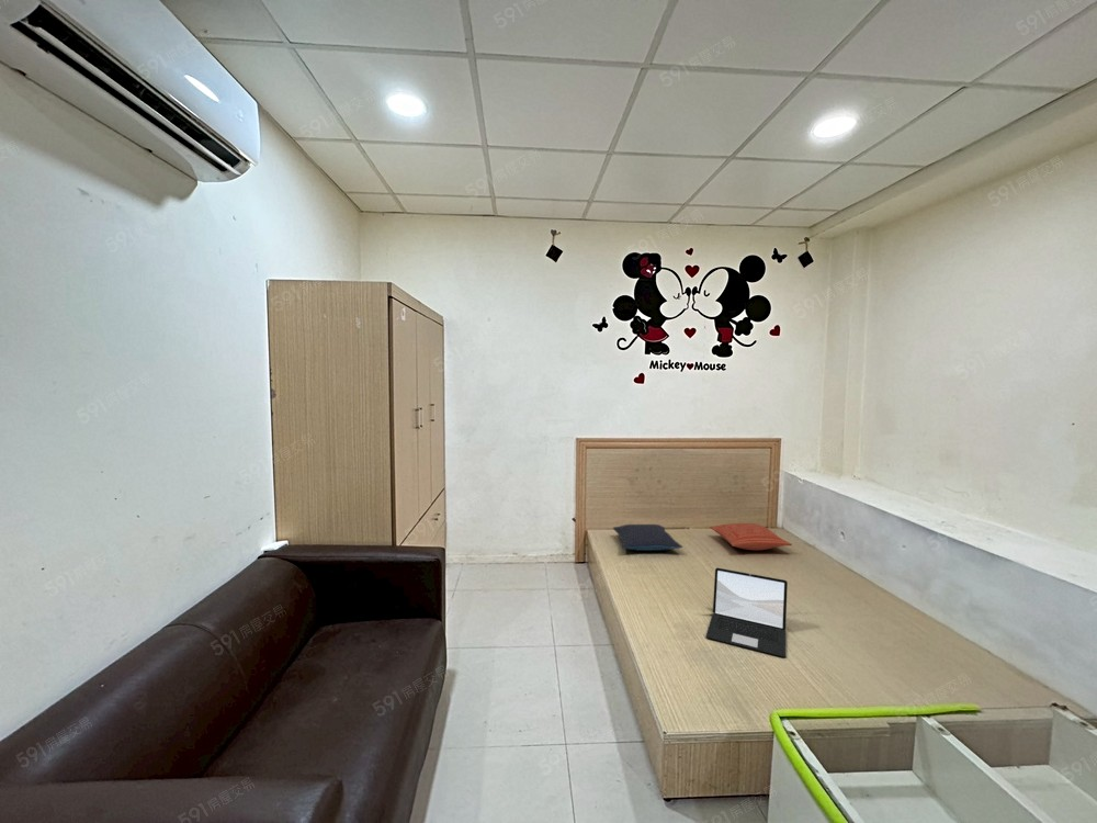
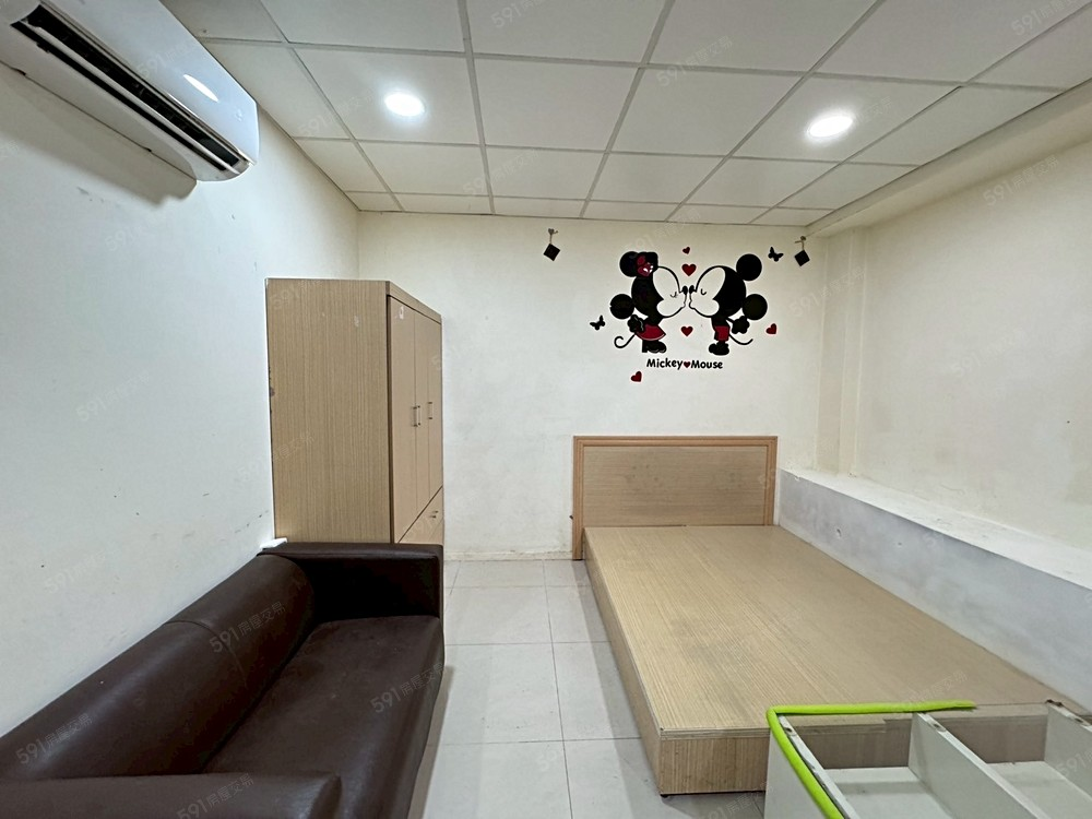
- laptop (747, 608)
- pillow (747, 535)
- pillow (644, 537)
